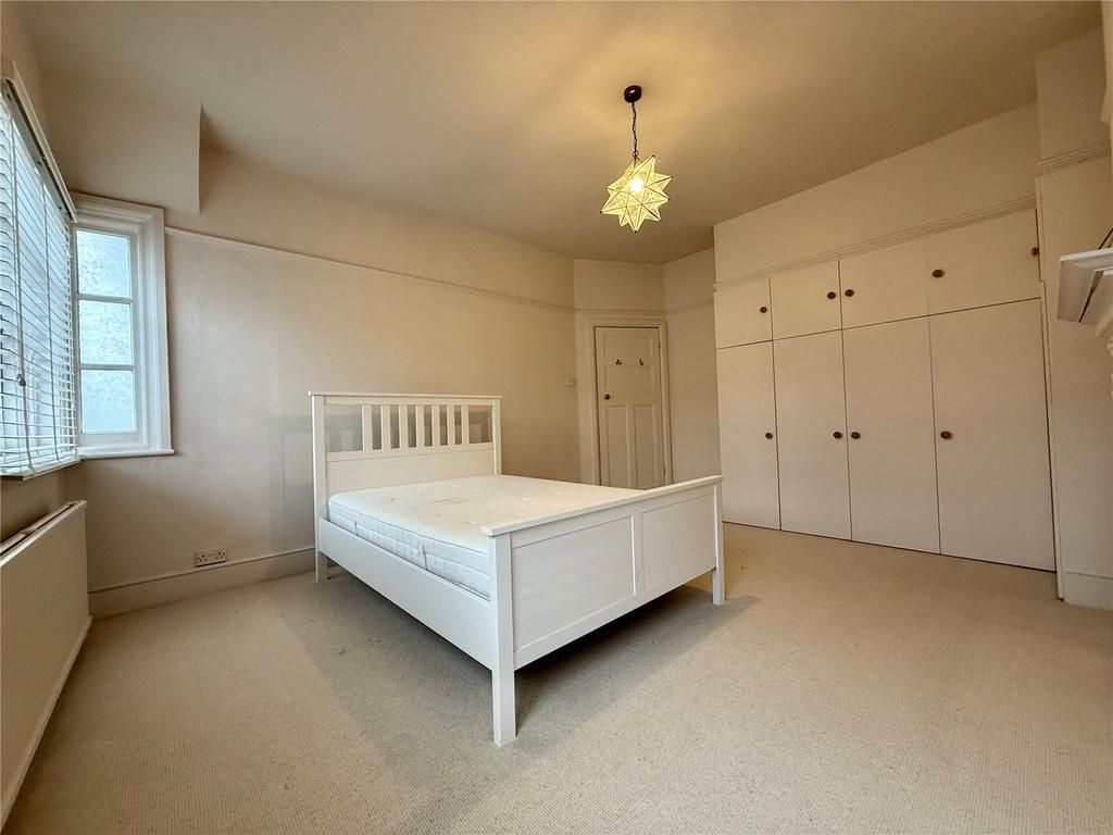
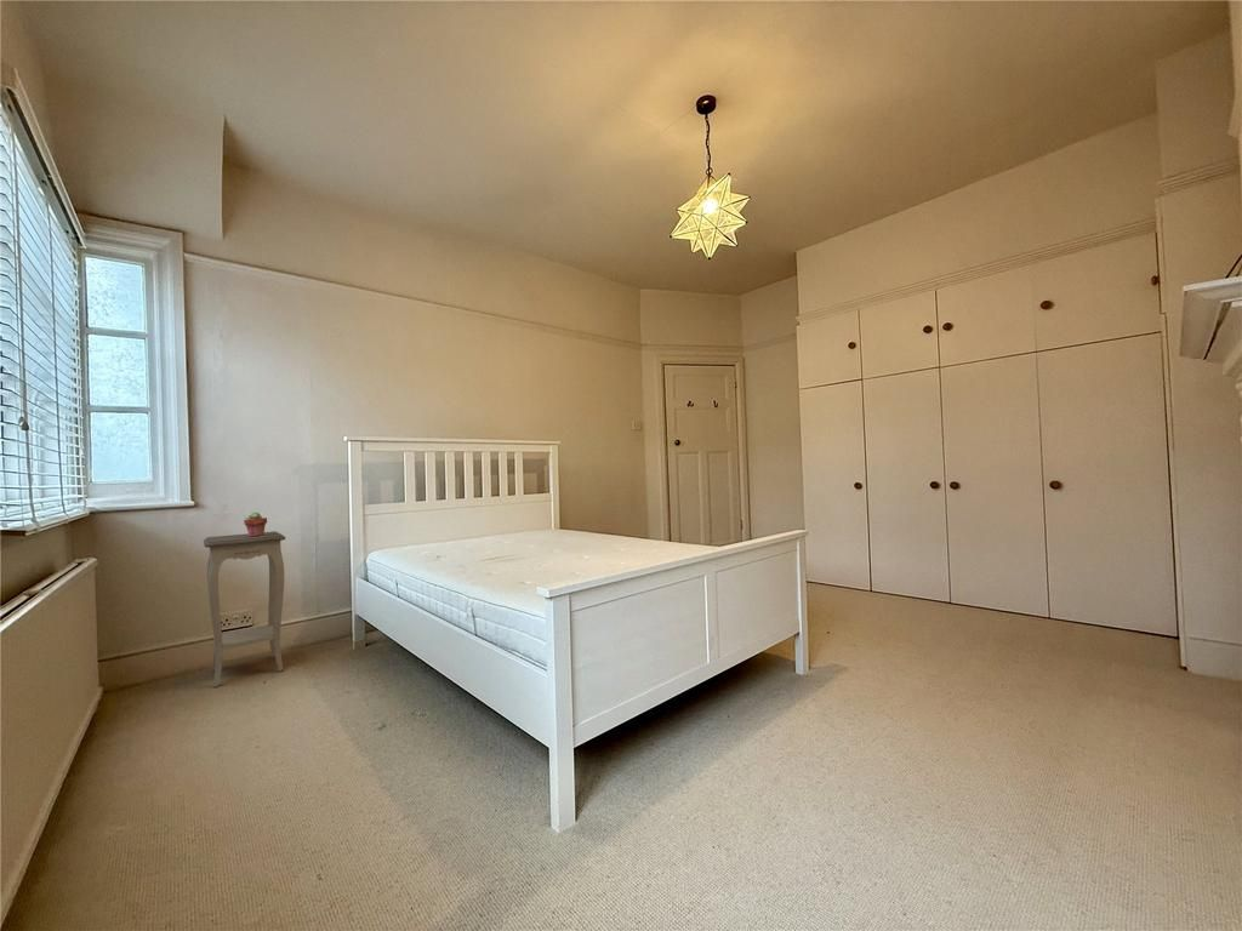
+ potted succulent (255, 522)
+ accent table (268, 605)
